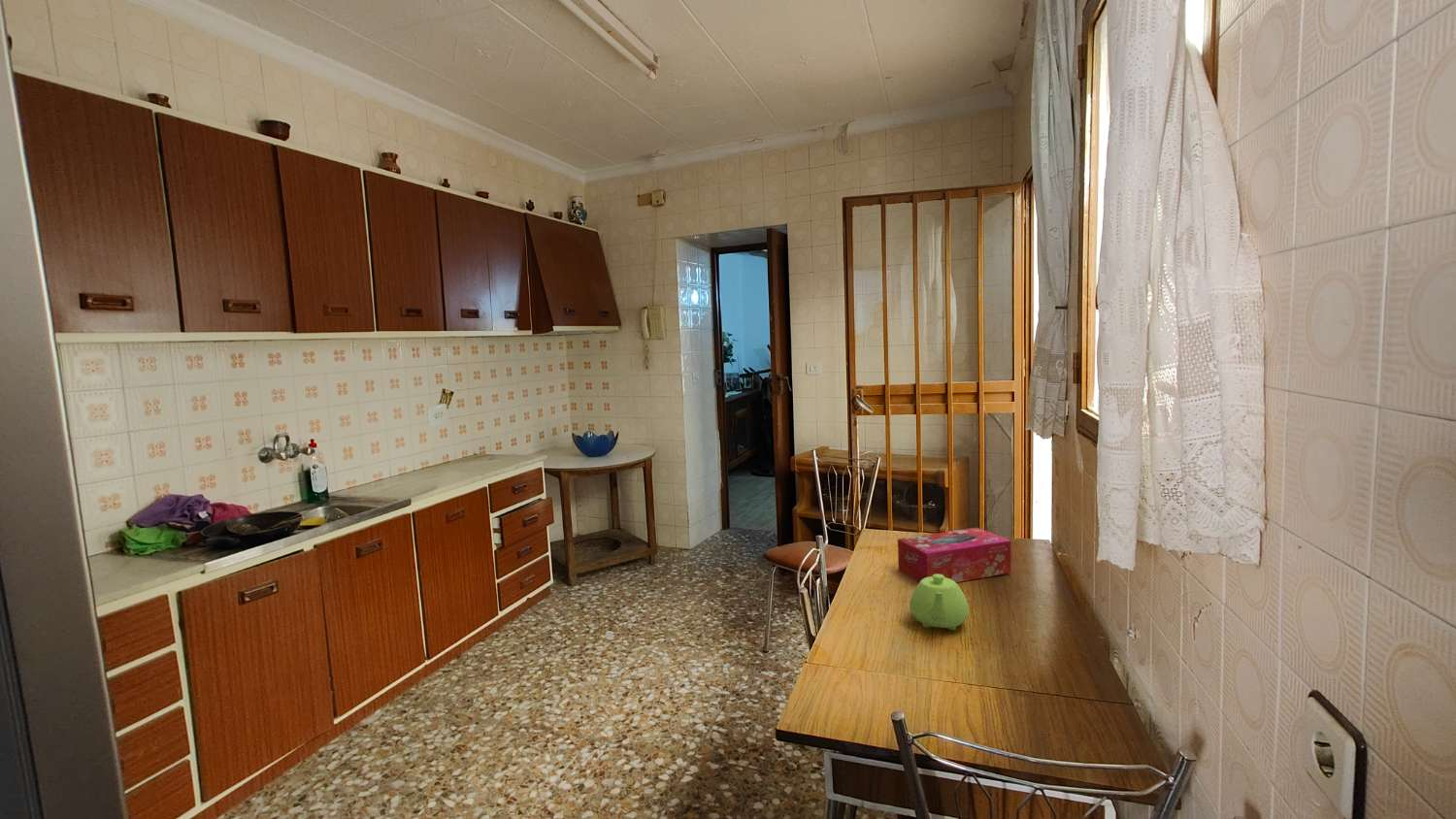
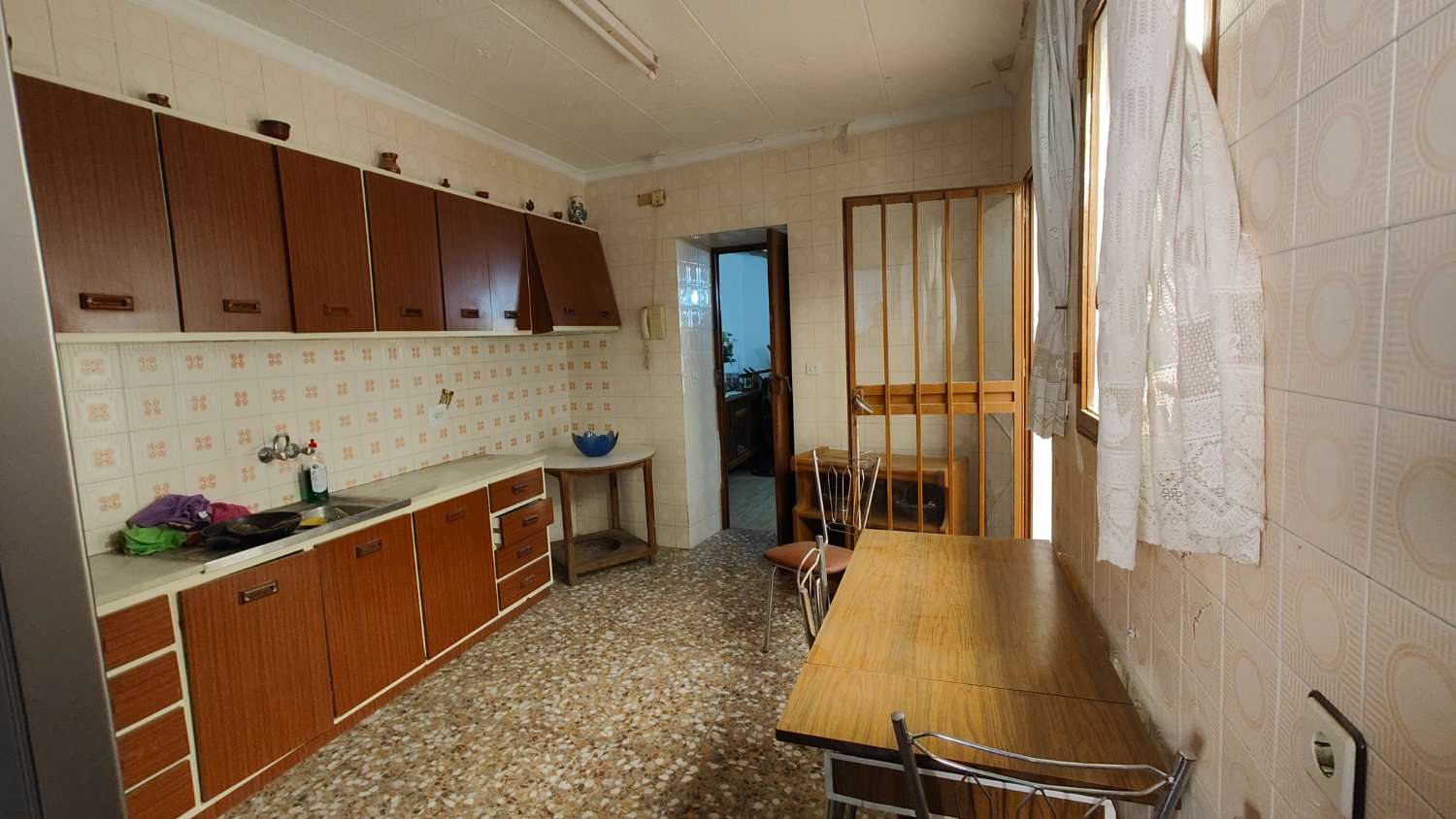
- teapot (939, 600)
- tissue box (953, 555)
